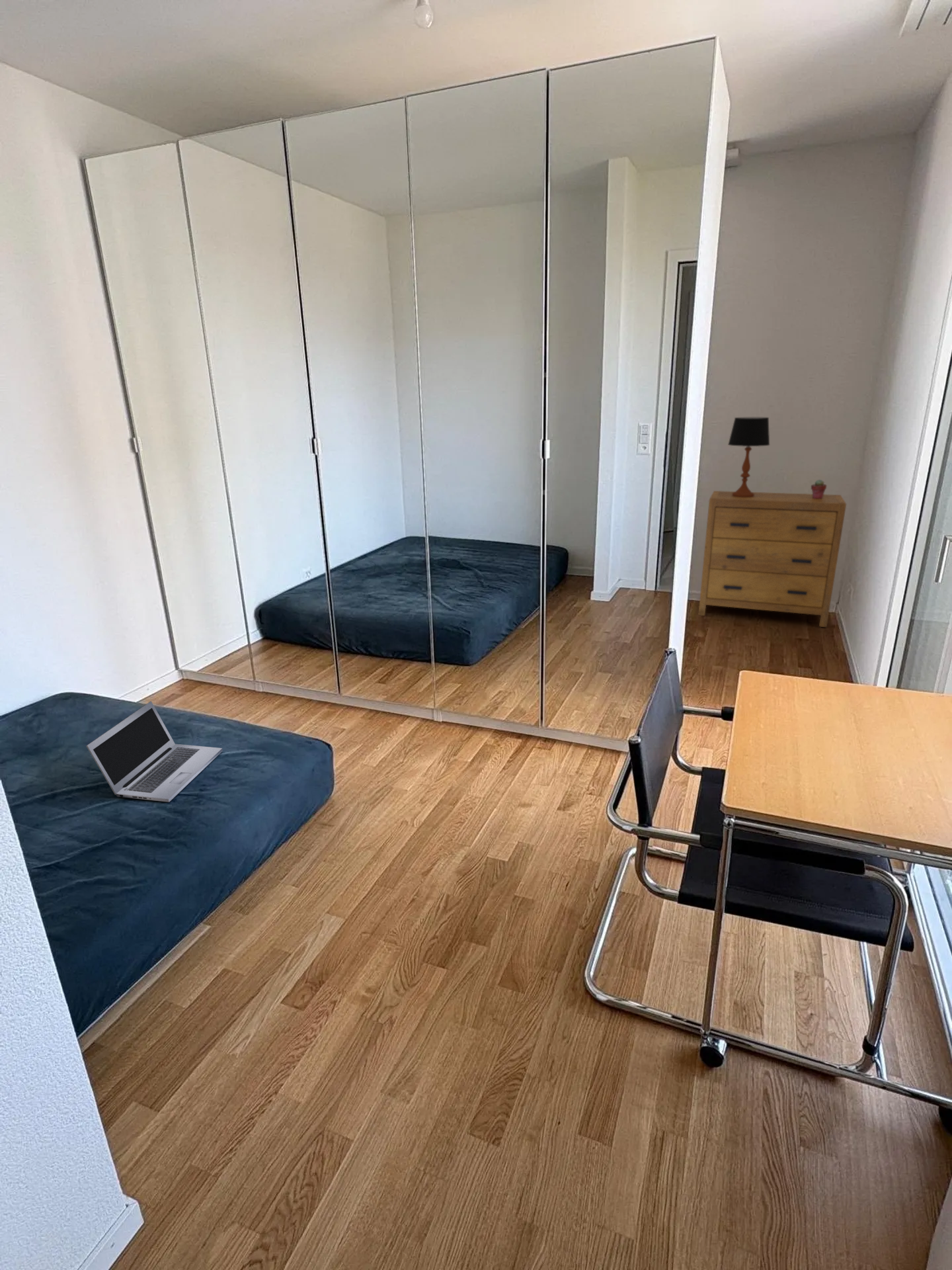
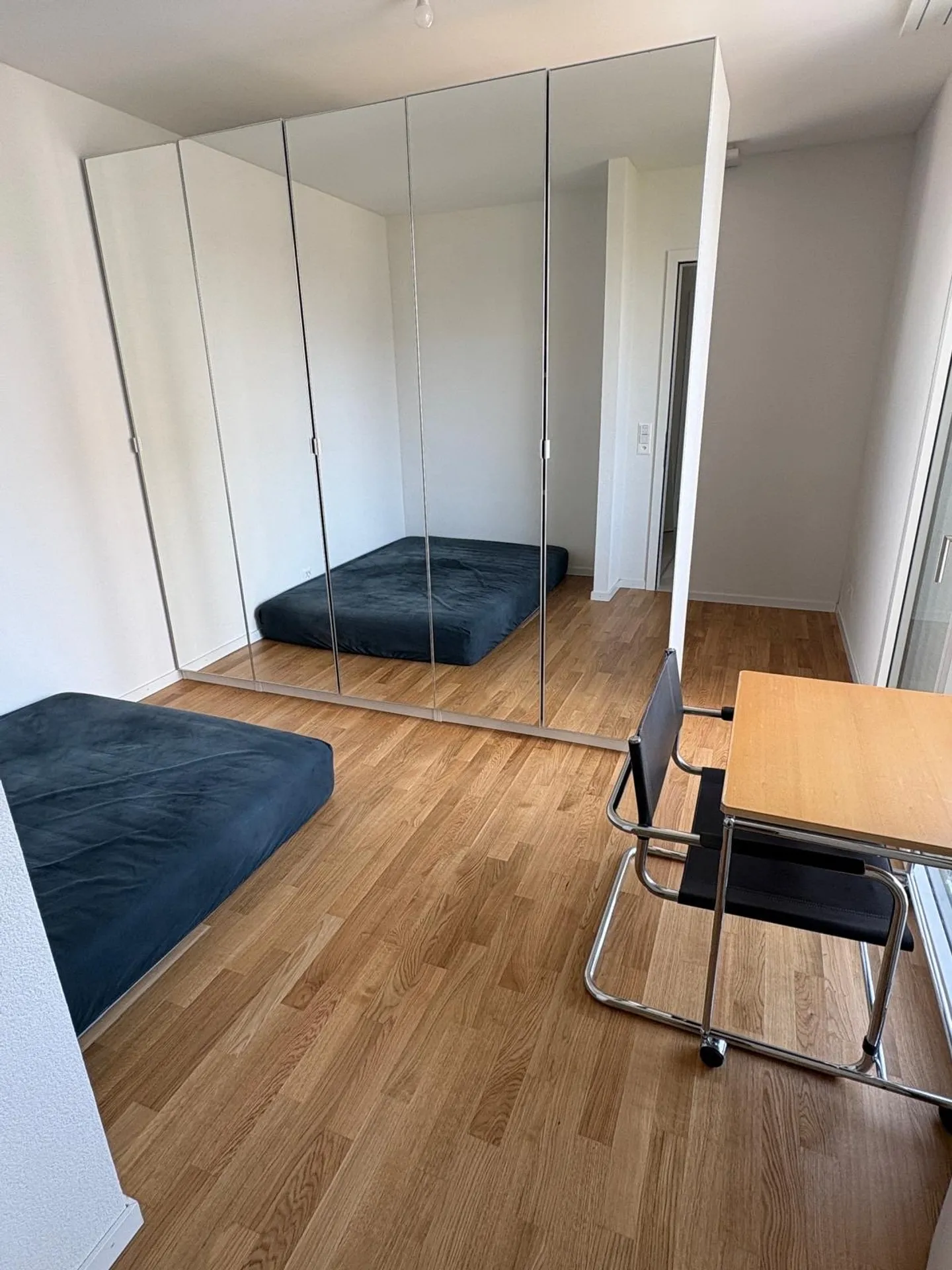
- laptop (159, 748)
- potted succulent (818, 488)
- dresser (768, 556)
- table lamp (747, 457)
